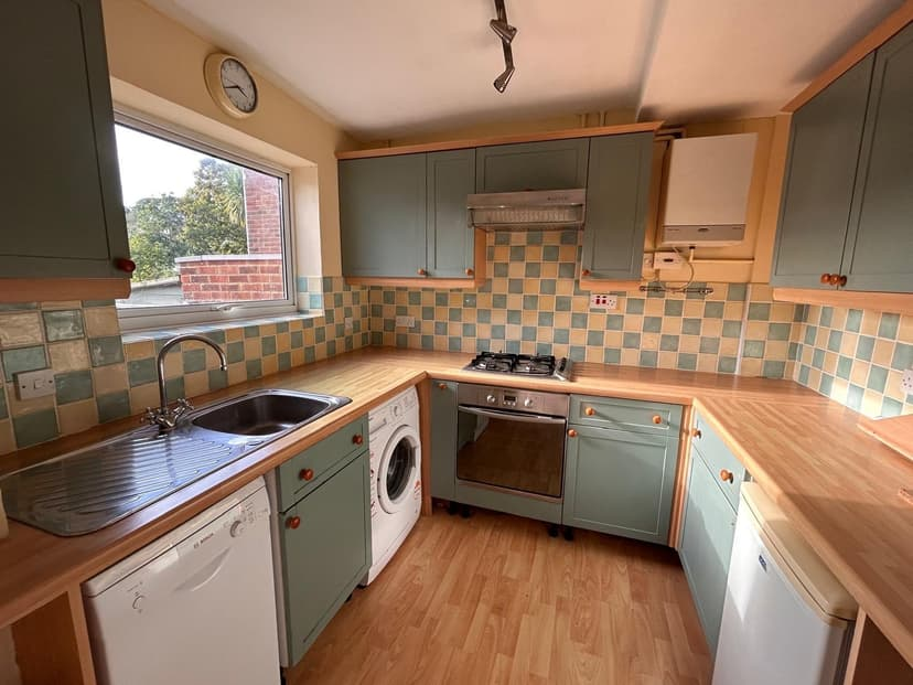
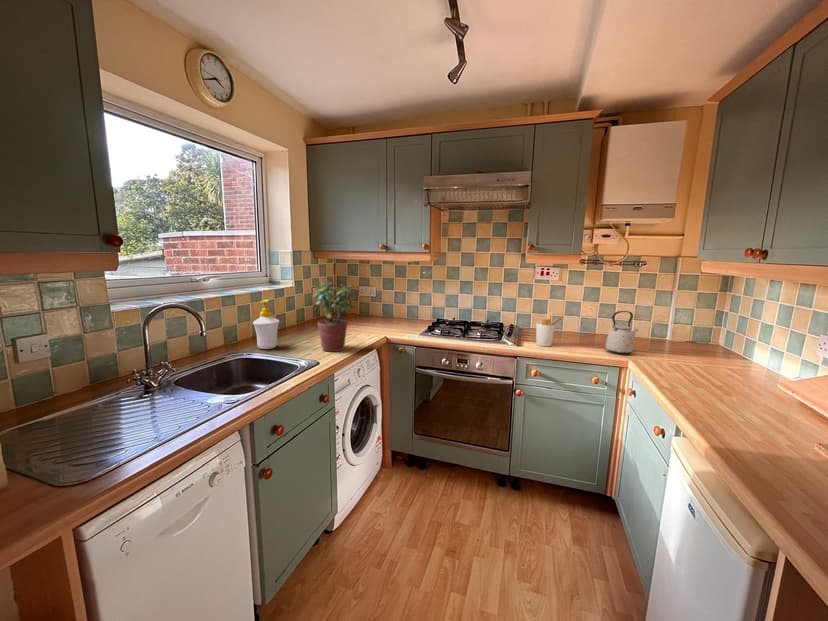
+ potted plant (329, 315)
+ soap bottle (266, 324)
+ kettle (624, 331)
+ utensil holder (549, 329)
